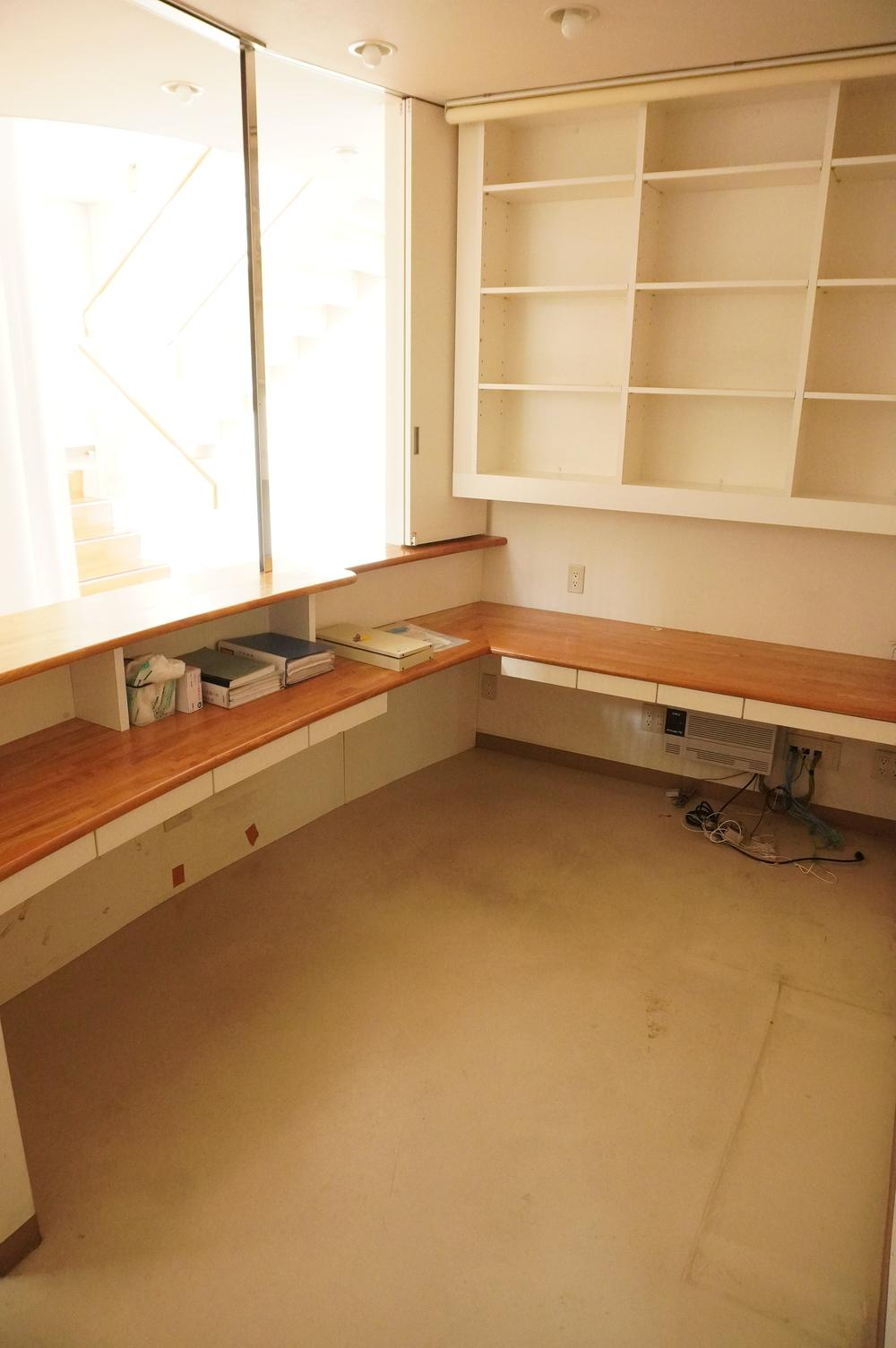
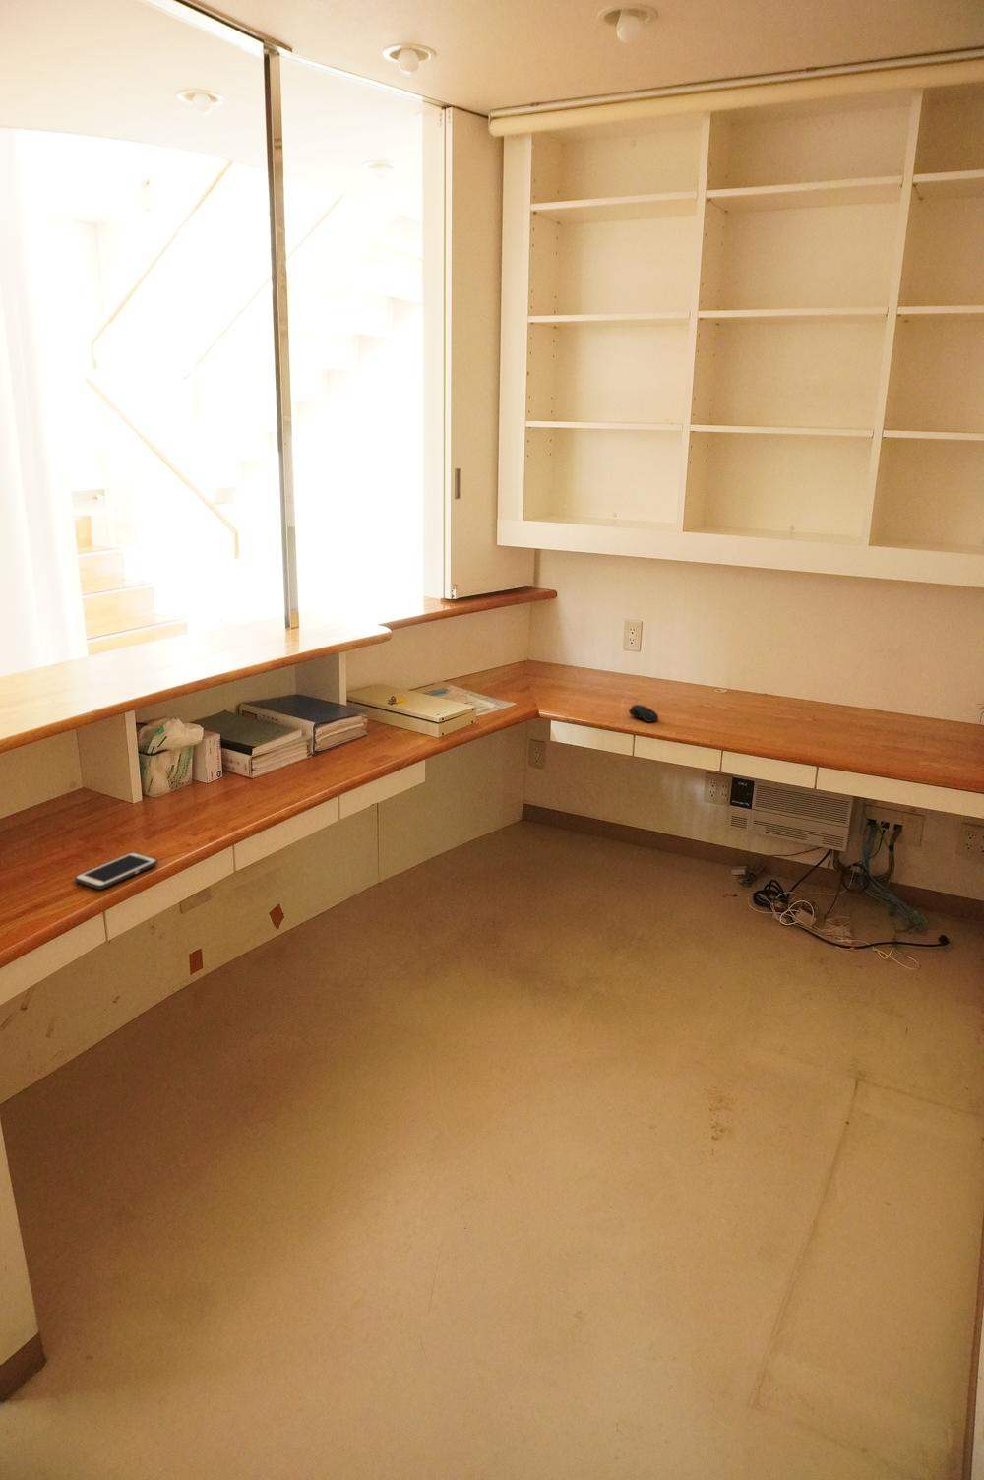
+ computer mouse (642, 713)
+ cell phone (118, 870)
